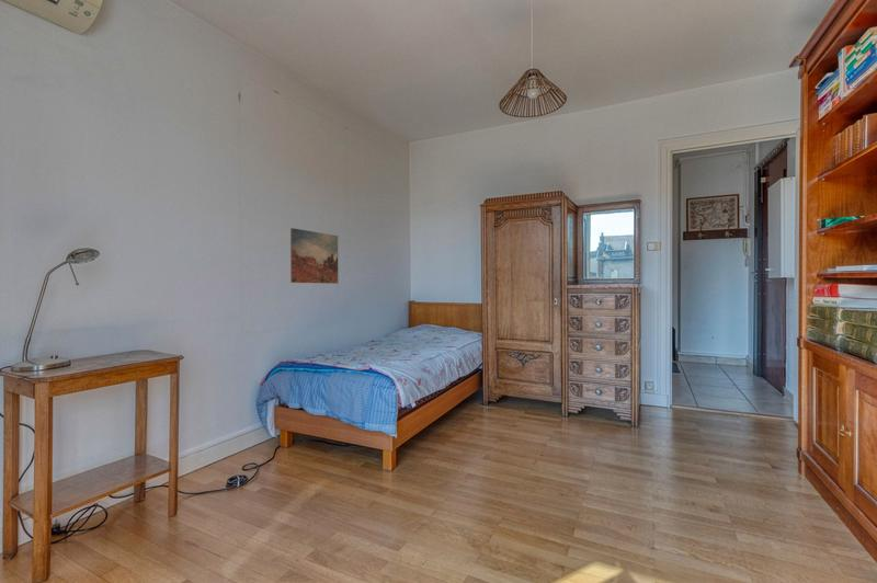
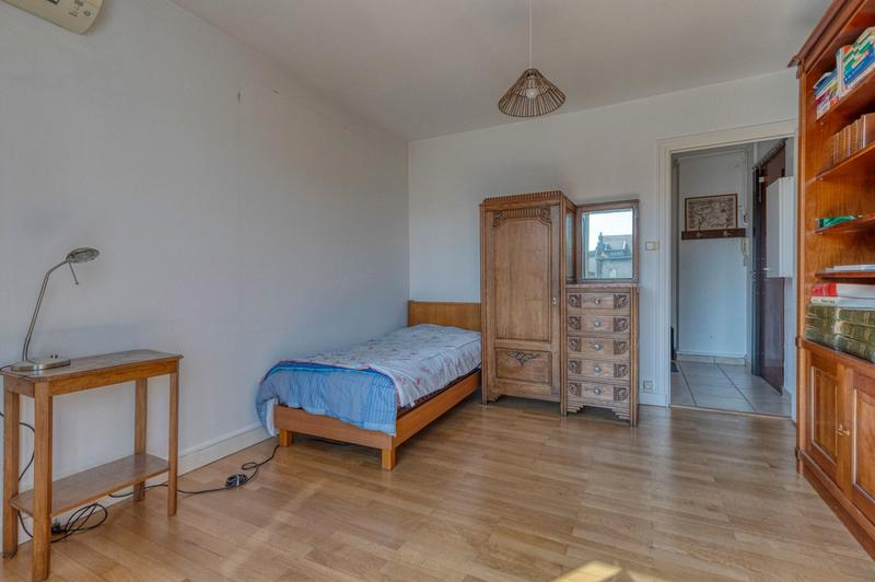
- wall art (316, 258)
